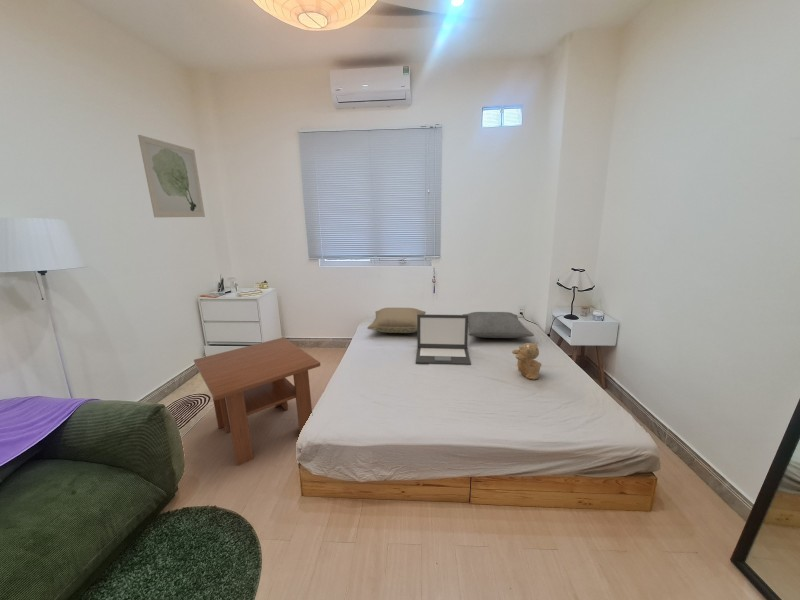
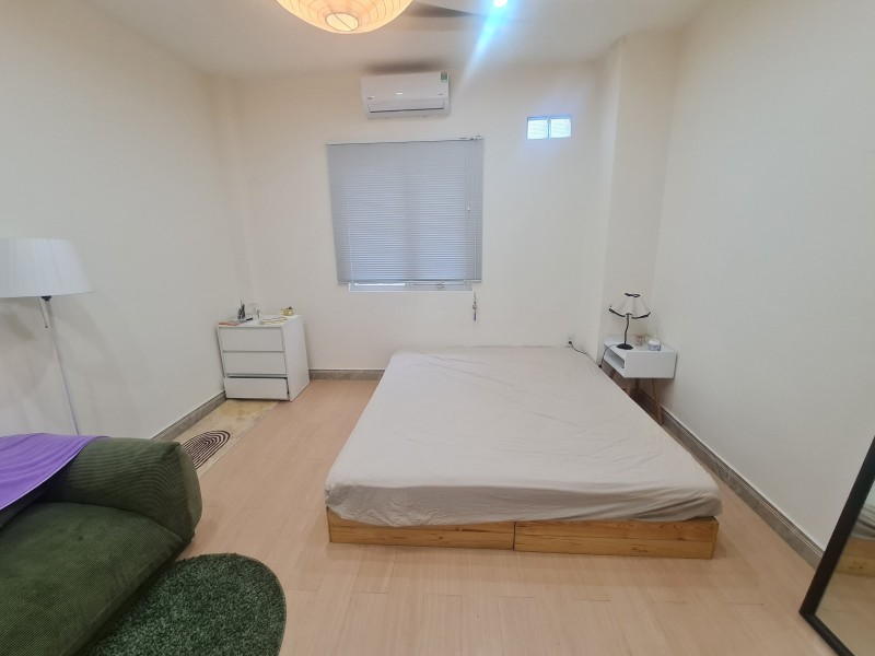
- teddy bear (527, 358)
- coffee table (260, 396)
- laptop (442, 338)
- wall art (175, 181)
- pillow (494, 324)
- pillow (398, 319)
